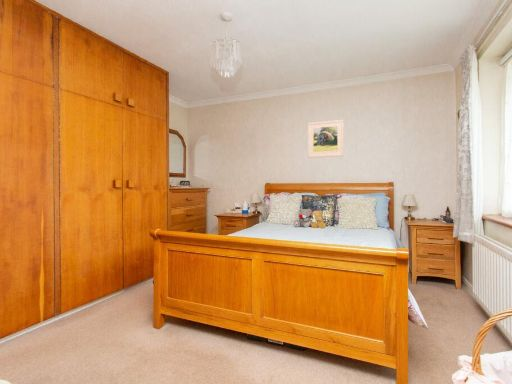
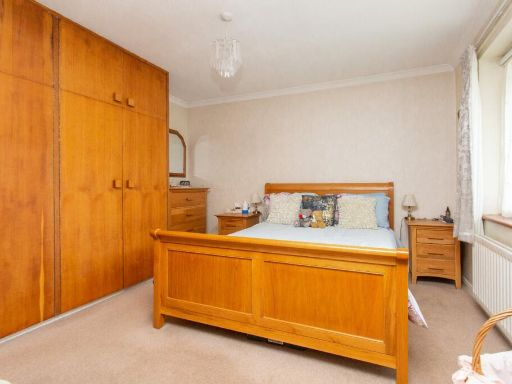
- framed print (325, 139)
